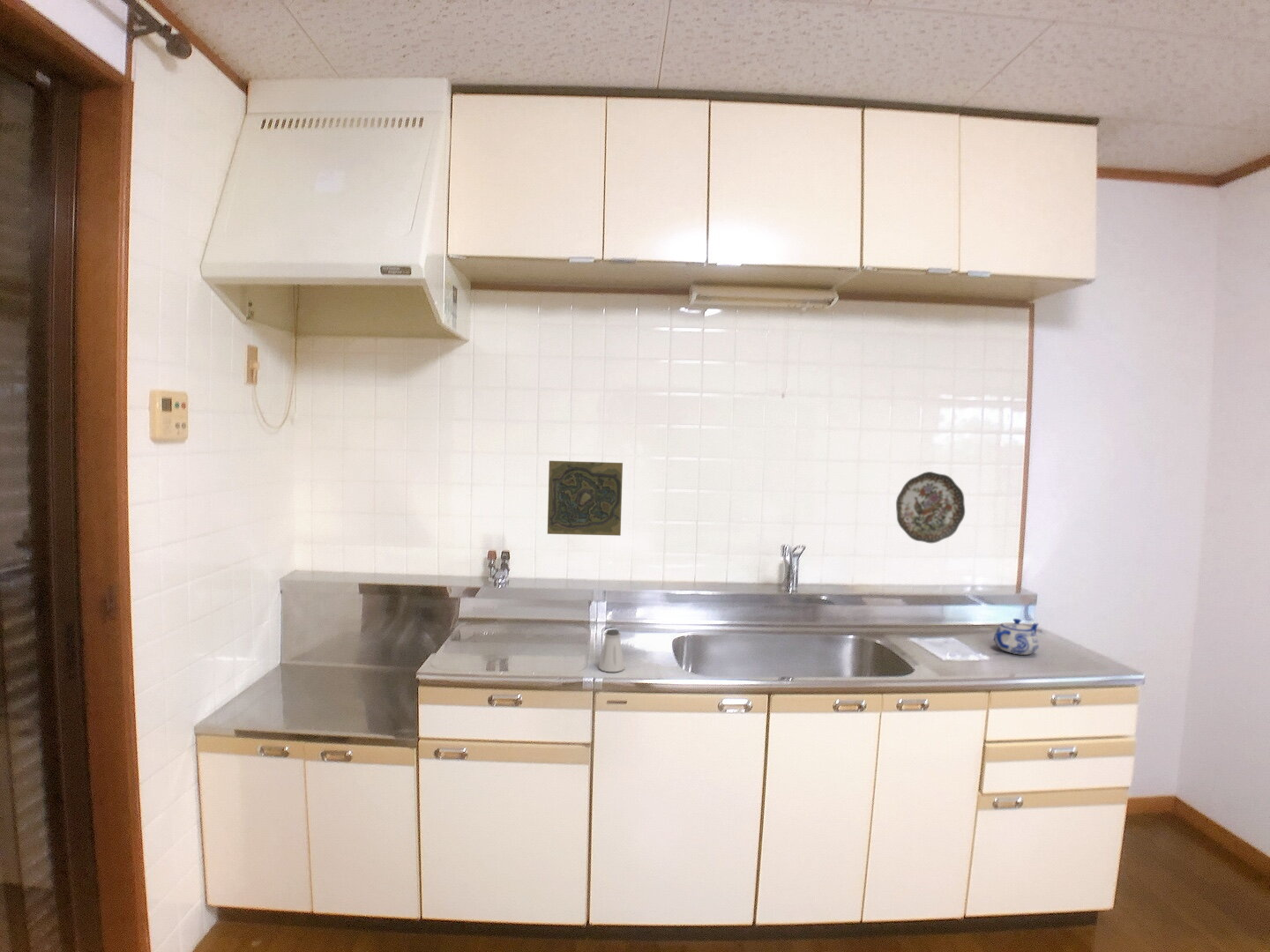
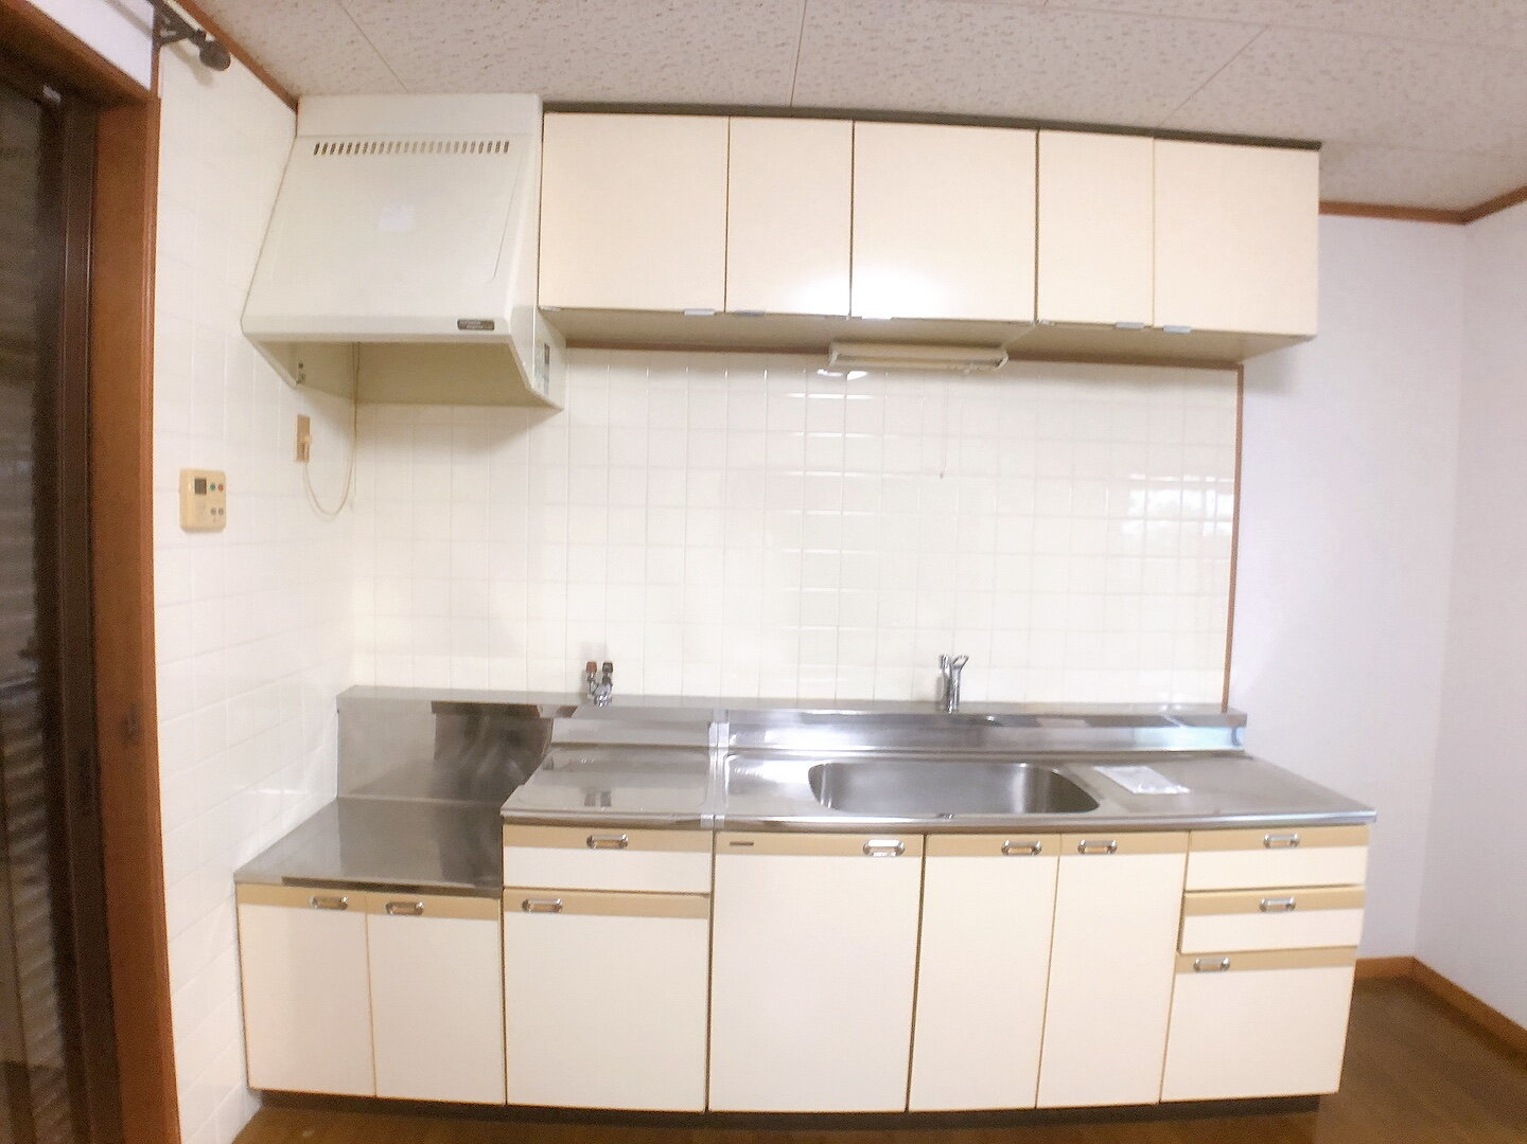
- teapot (1018, 634)
- saltshaker (612, 649)
- decorative plate (929, 507)
- decorative tile (585, 498)
